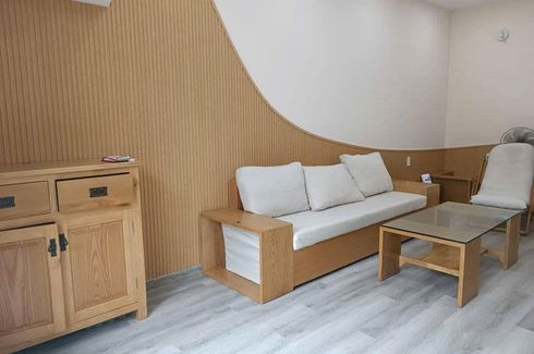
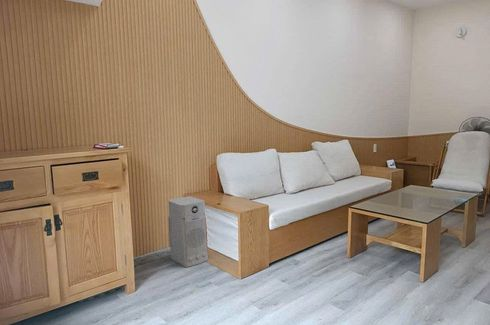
+ air purifier (187, 229)
